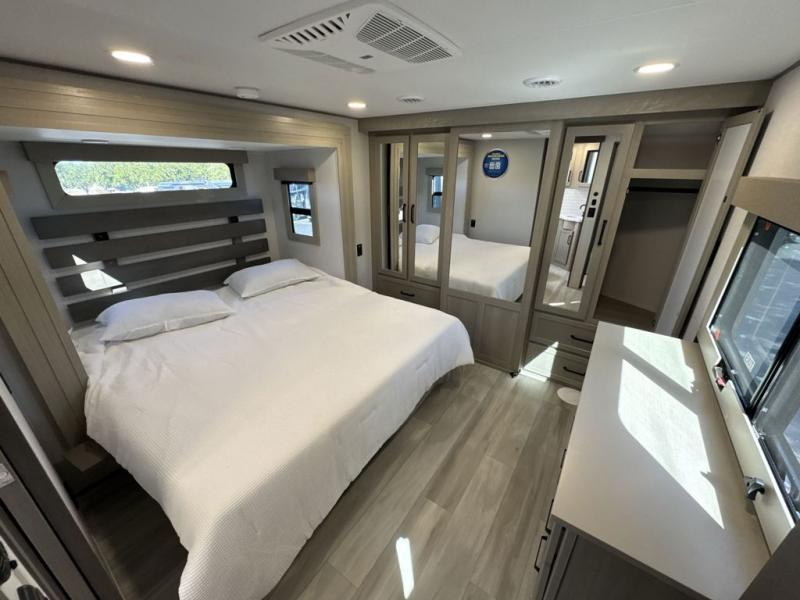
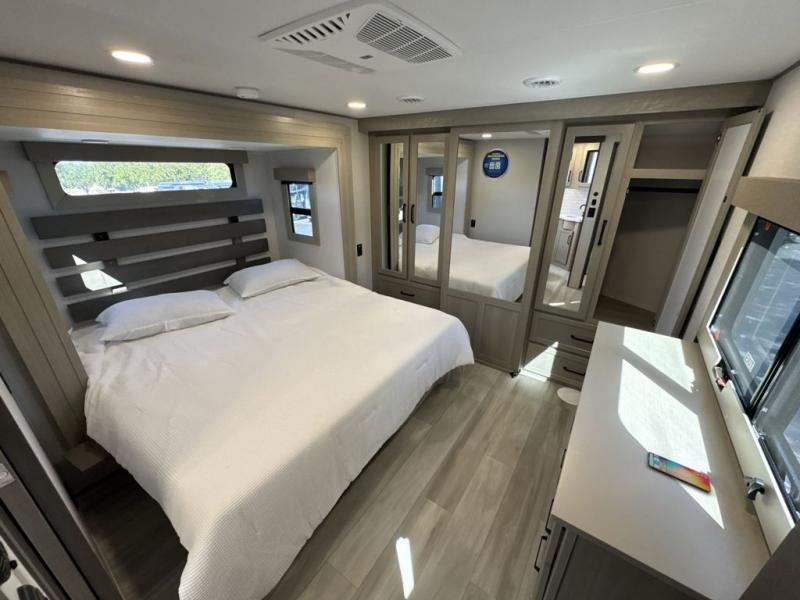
+ smartphone (677, 470)
